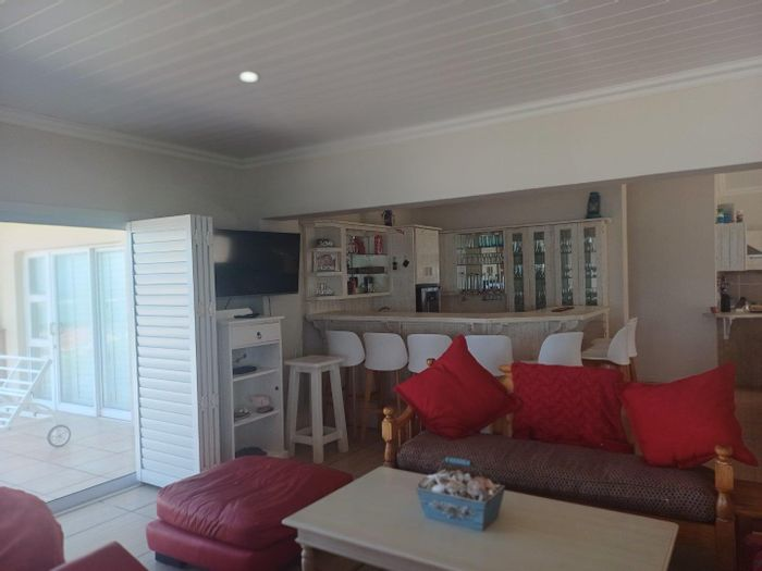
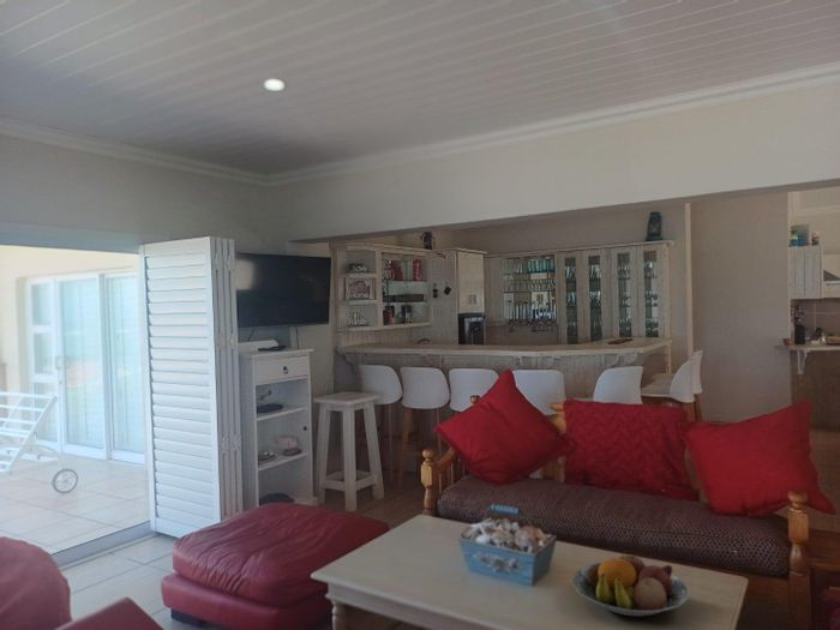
+ fruit bowl (628, 580)
